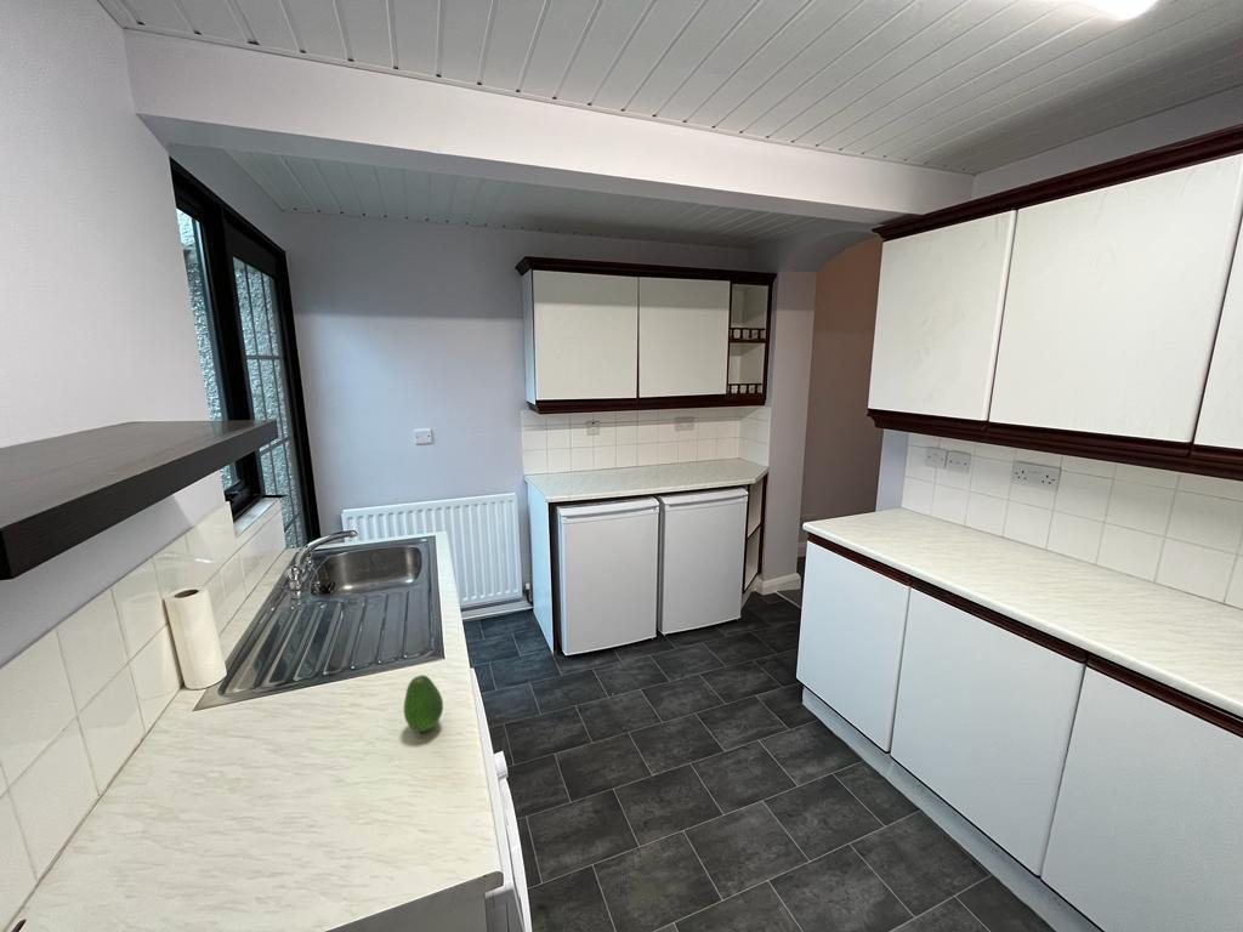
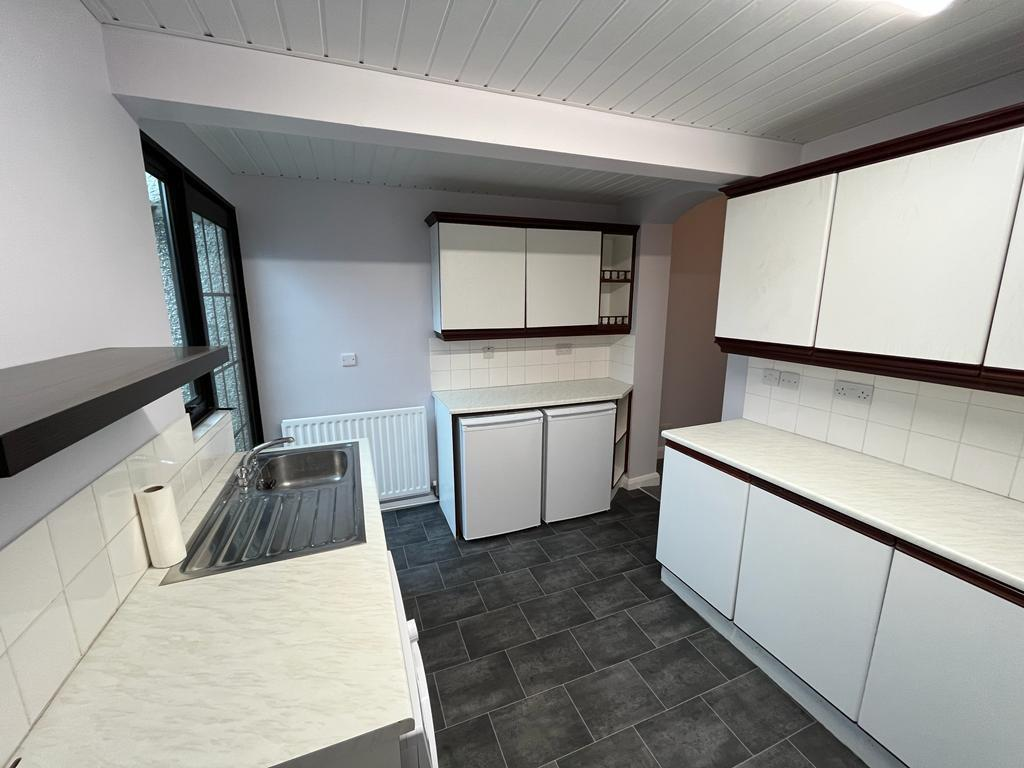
- fruit (422, 703)
